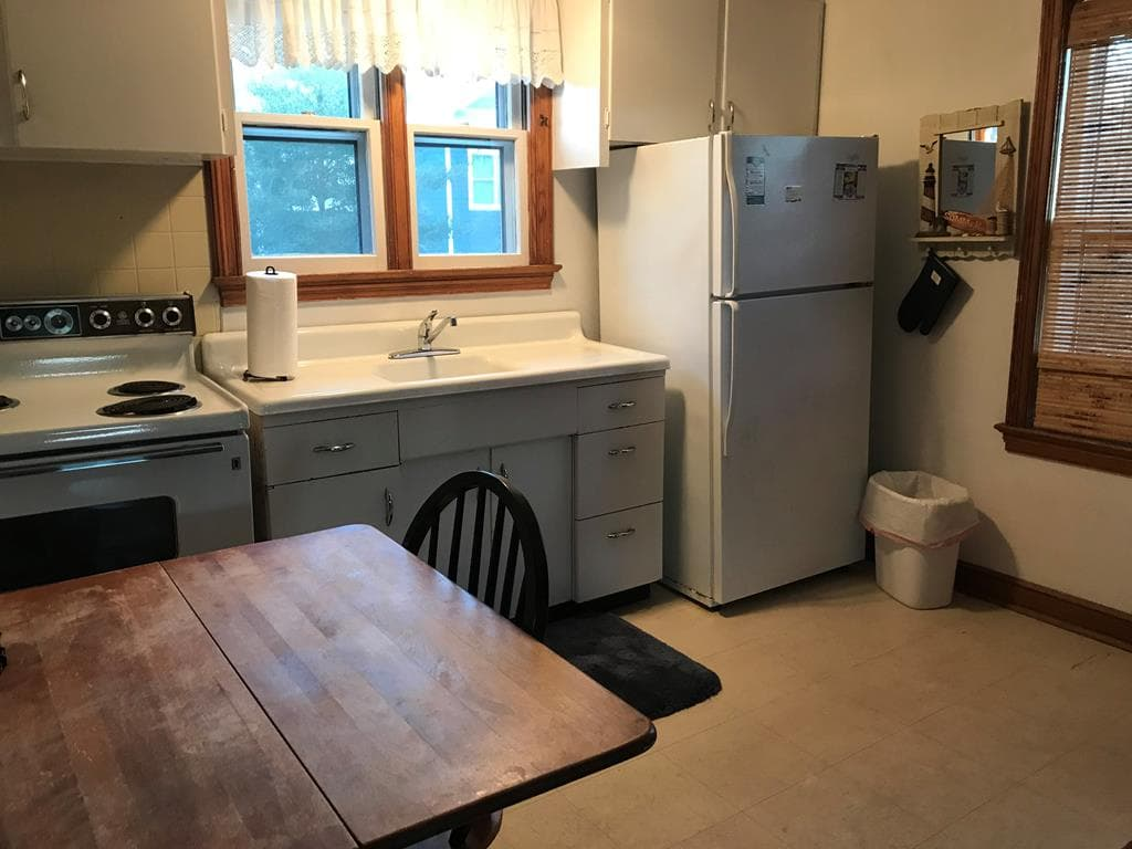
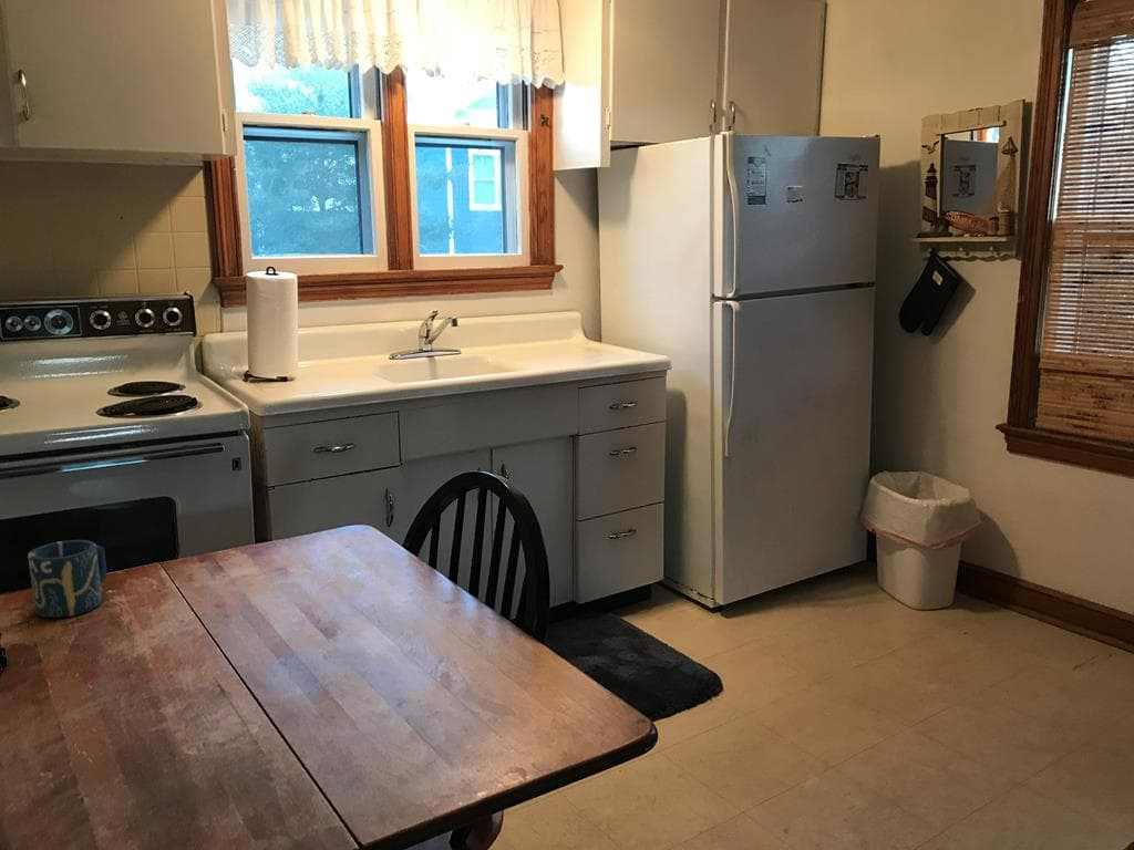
+ cup (73, 574)
